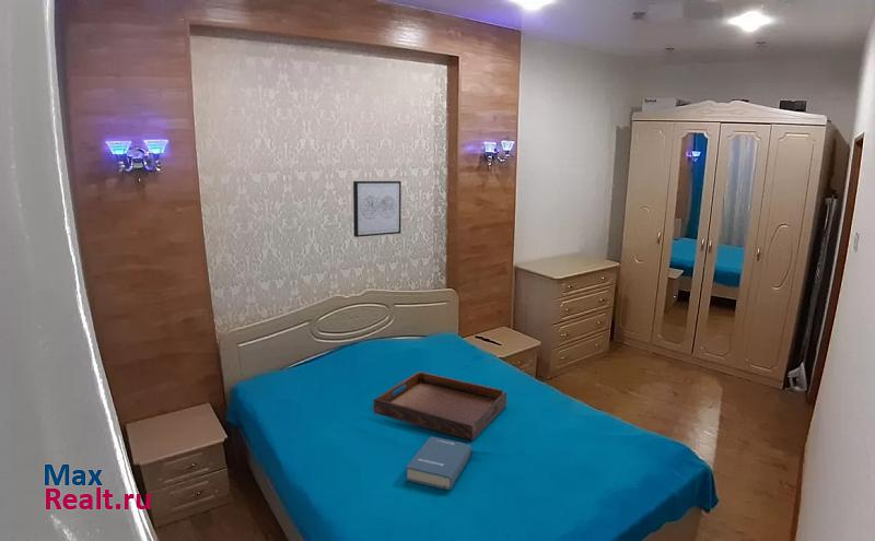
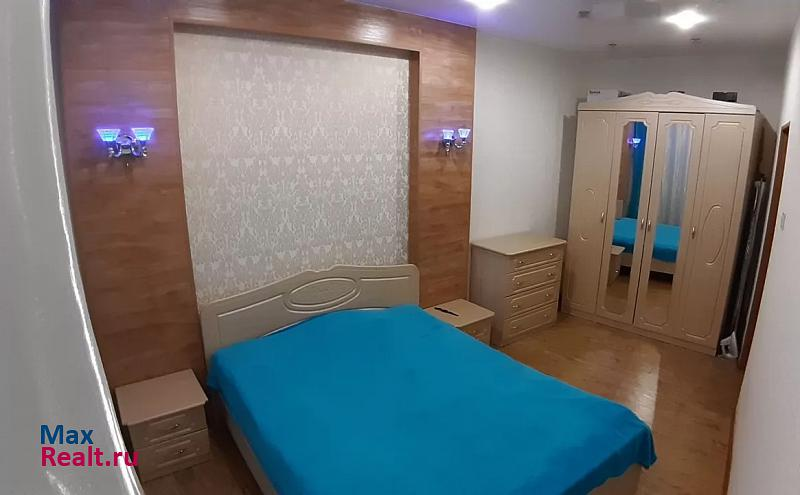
- serving tray (442, 401)
- hardback book (440, 461)
- wall art (377, 208)
